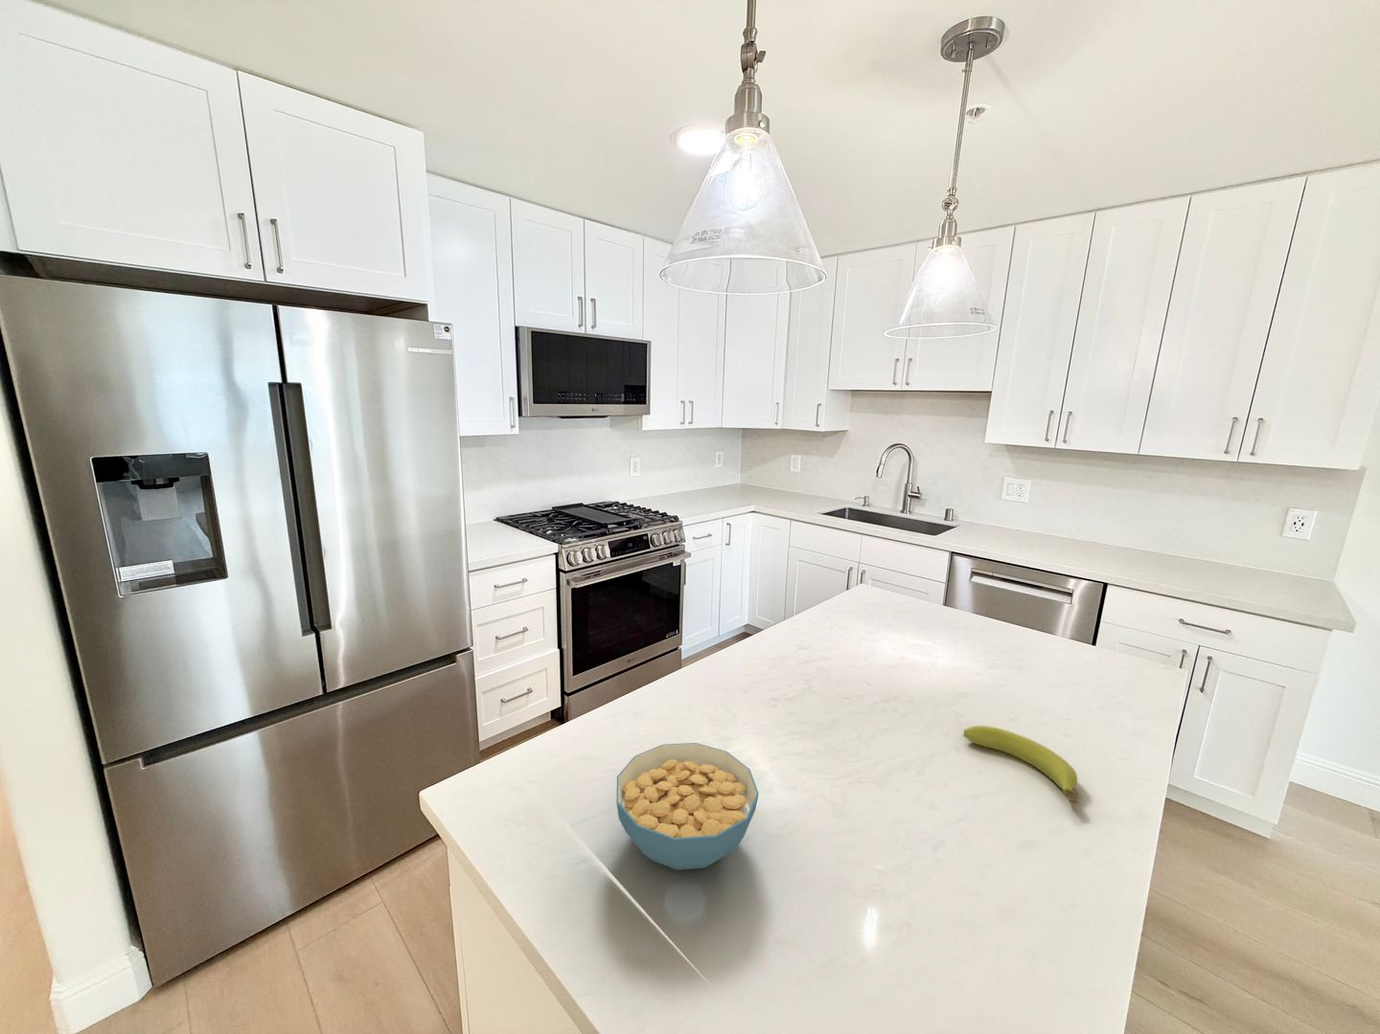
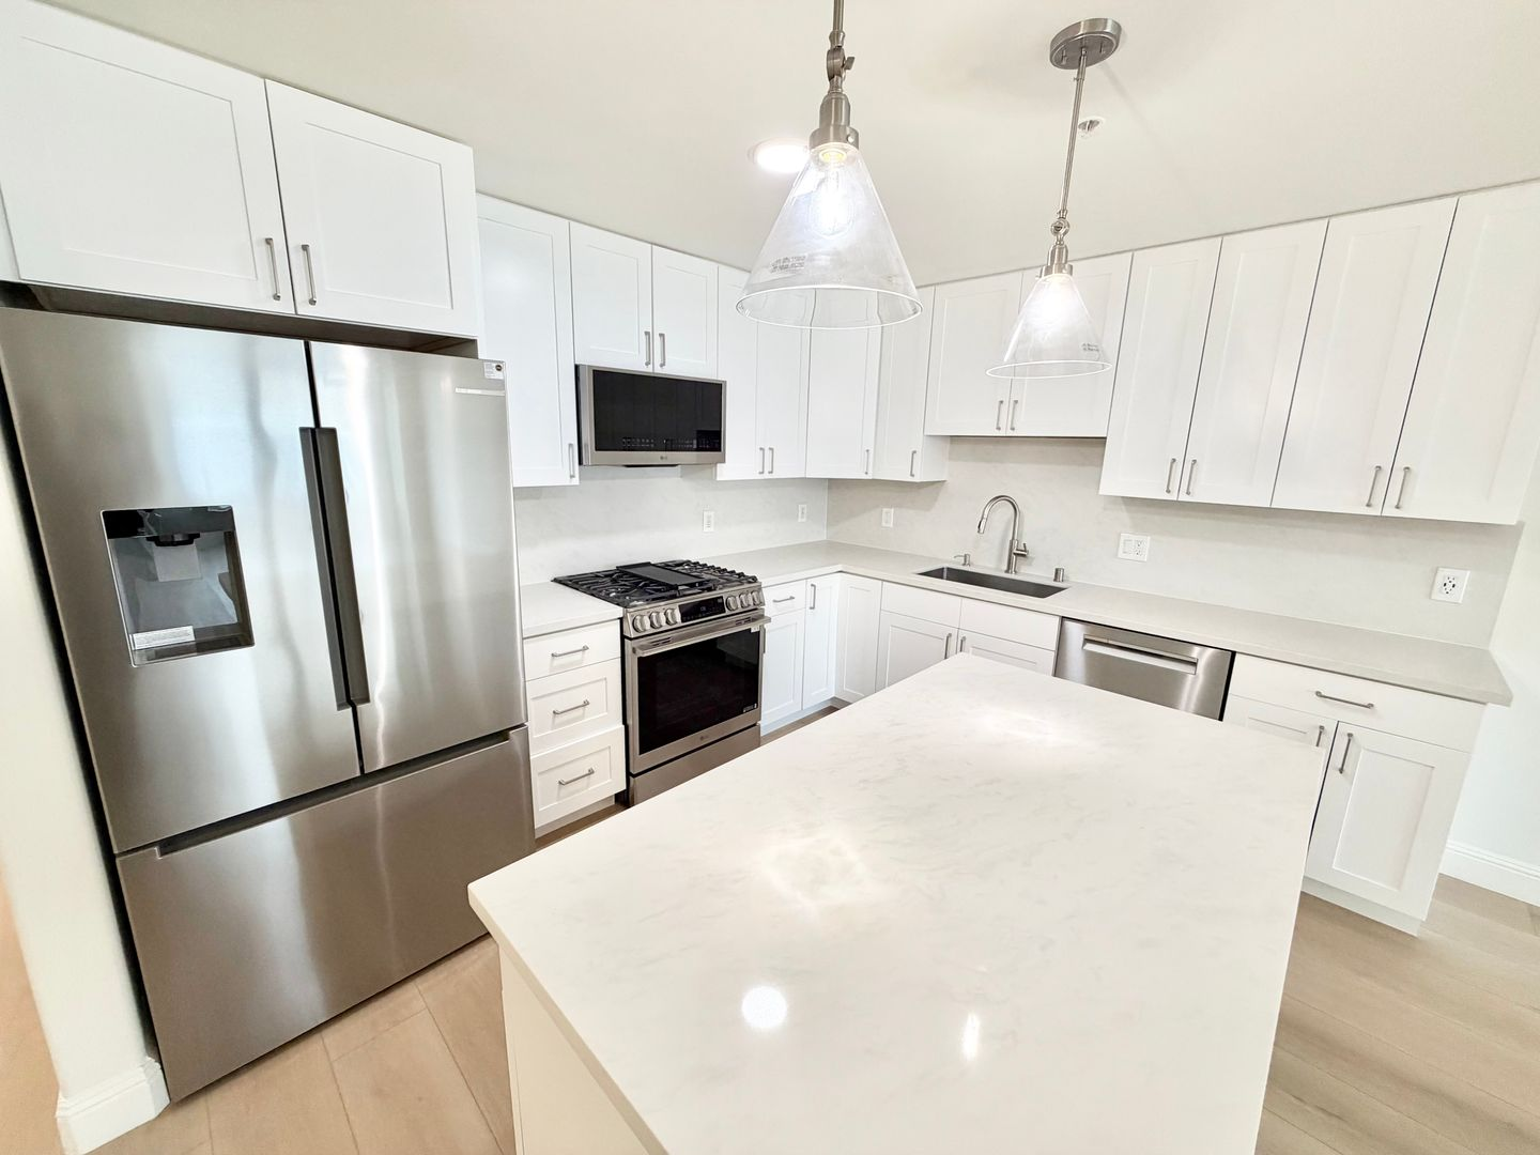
- cereal bowl (686, 815)
- fruit (1019, 757)
